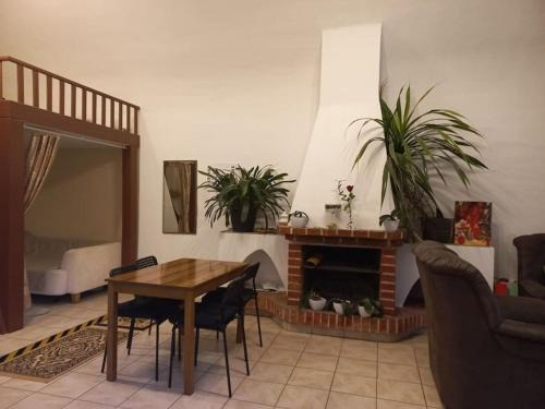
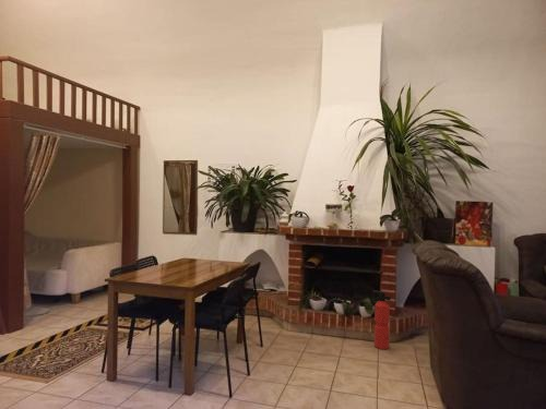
+ fire extinguisher (380, 318)
